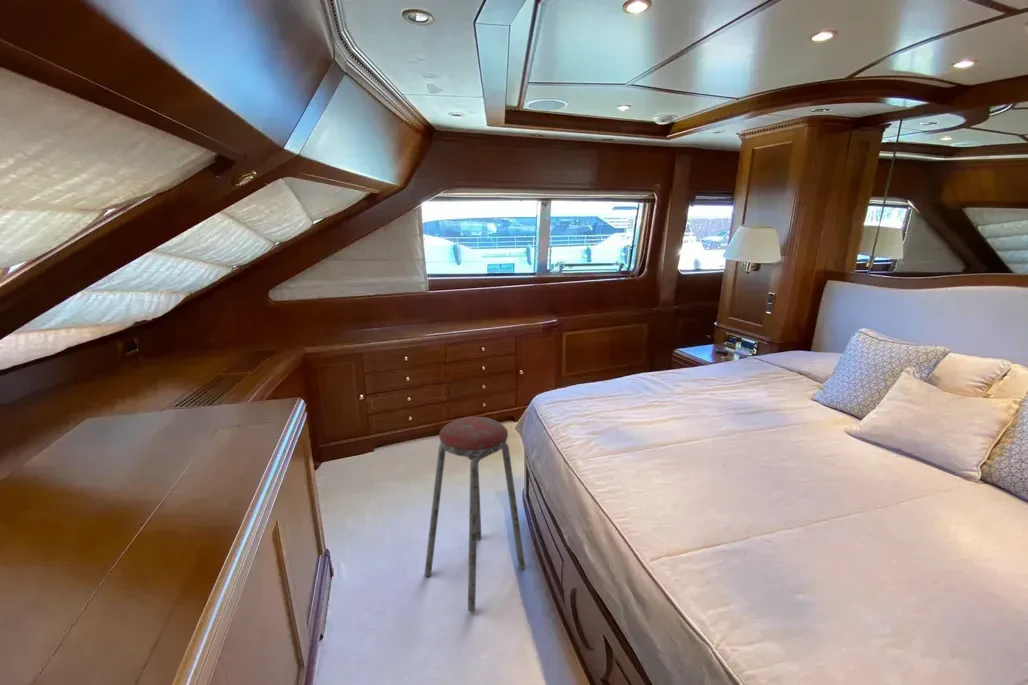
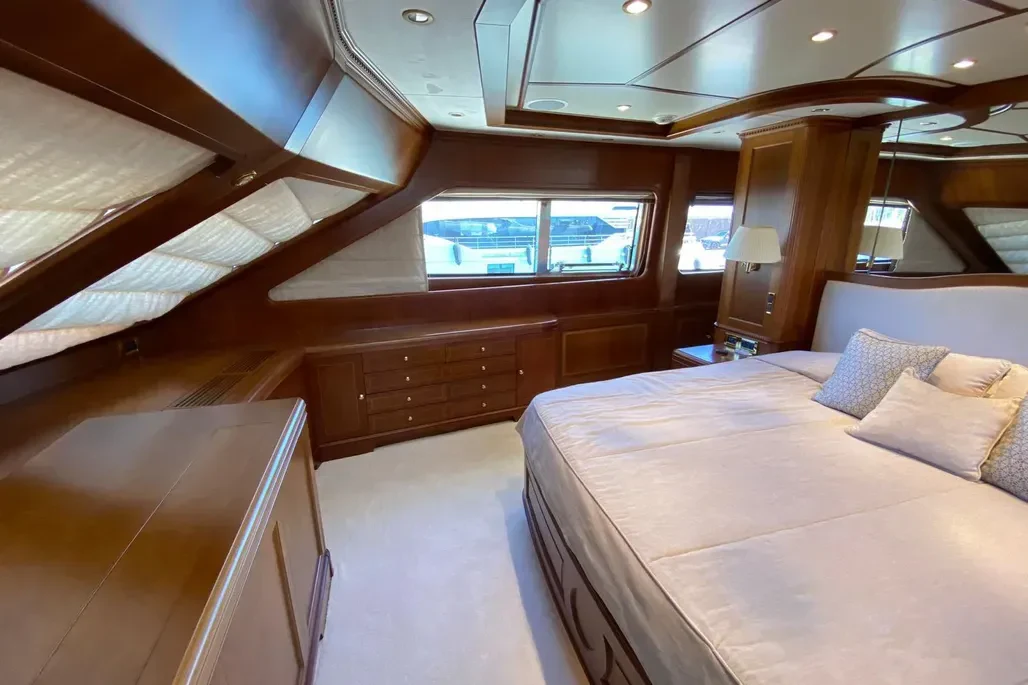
- music stool (474, 501)
